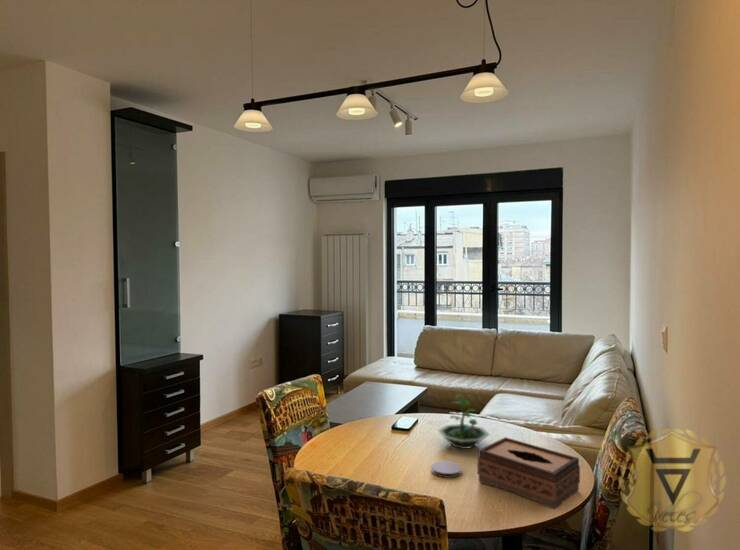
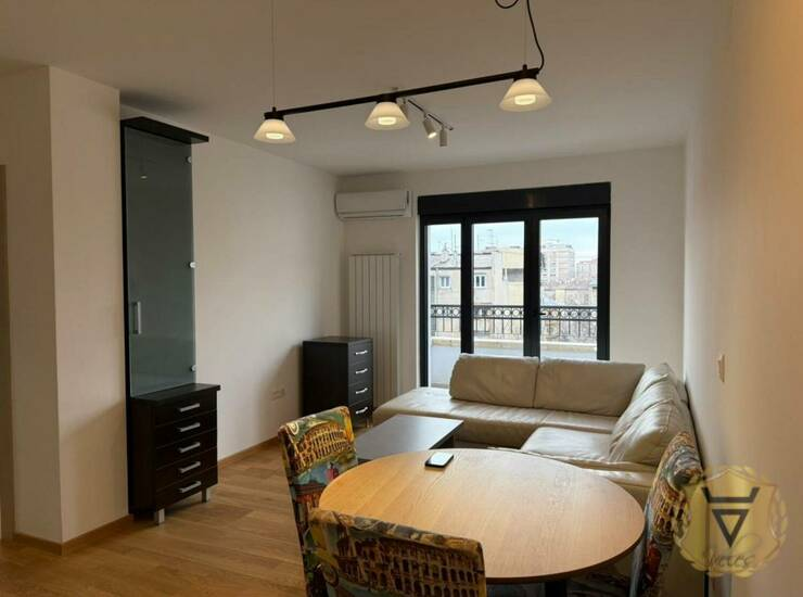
- coaster (446, 469)
- terrarium (463, 405)
- tissue box (527, 470)
